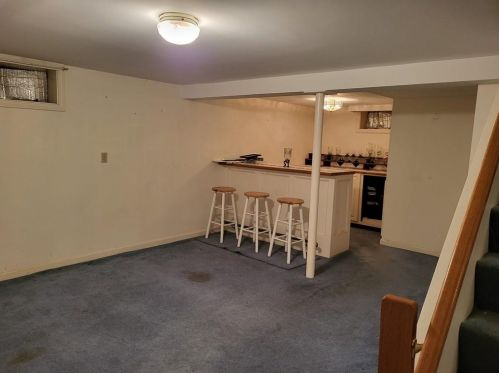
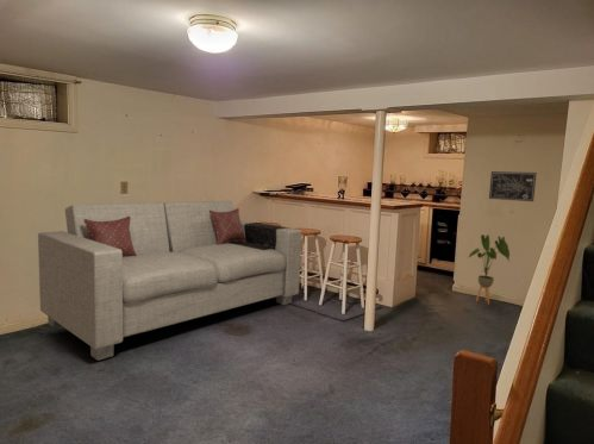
+ sofa (185, 259)
+ wall art (512, 186)
+ house plant (488, 268)
